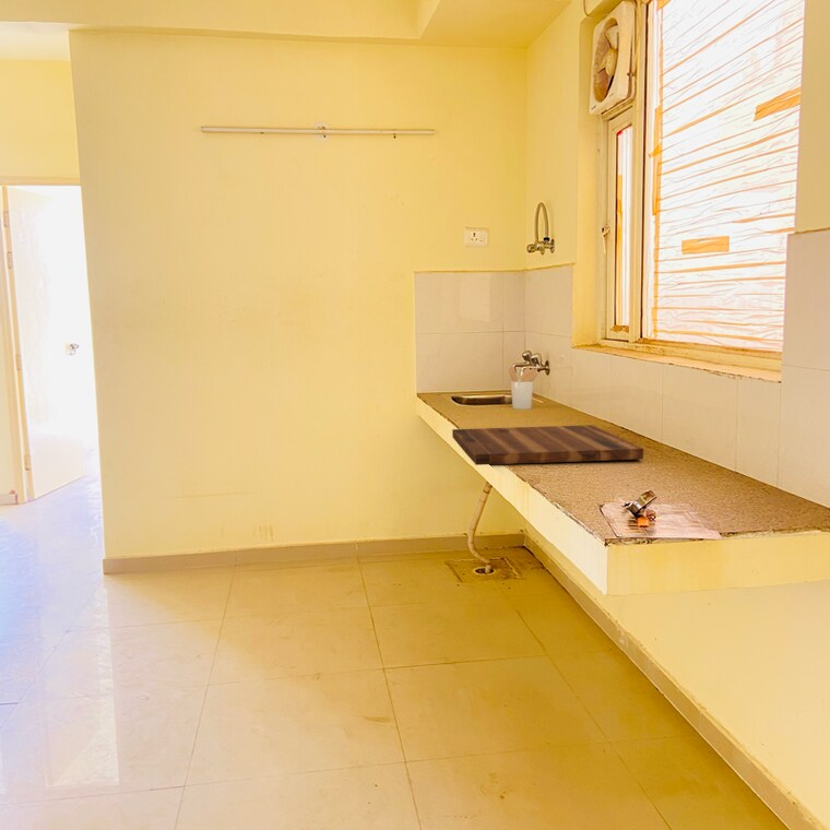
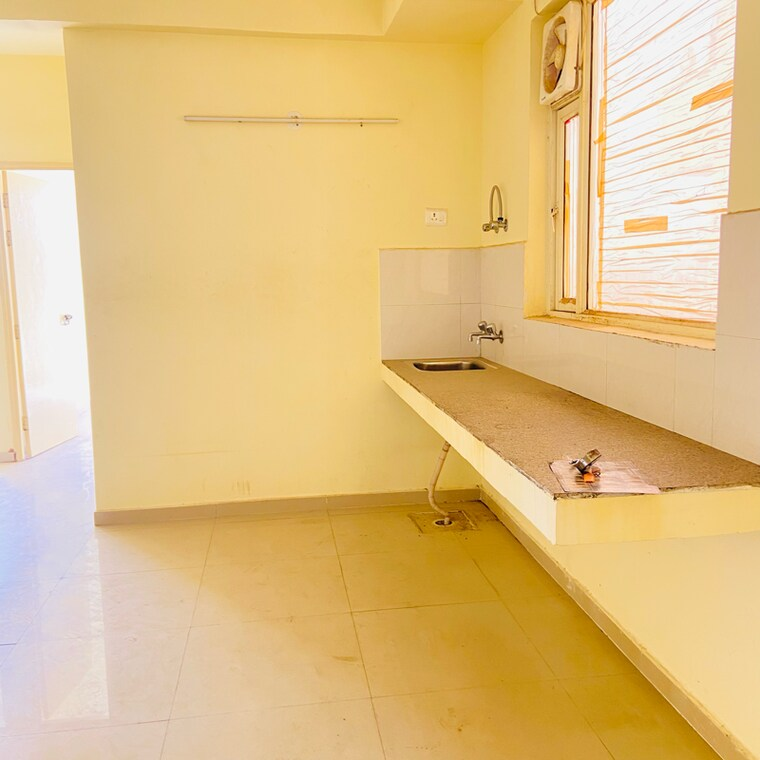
- utensil holder (524, 387)
- cutting board (540, 442)
